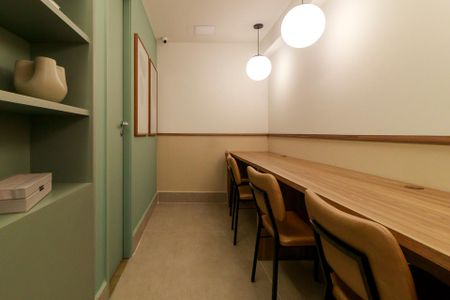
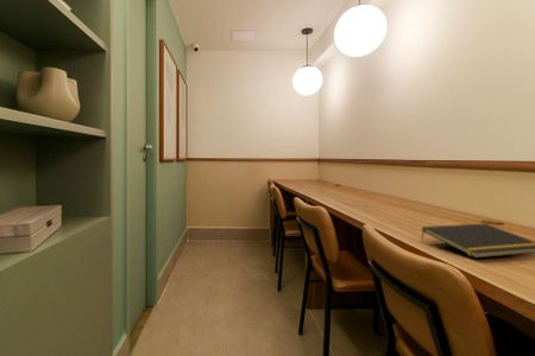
+ notepad (480, 237)
